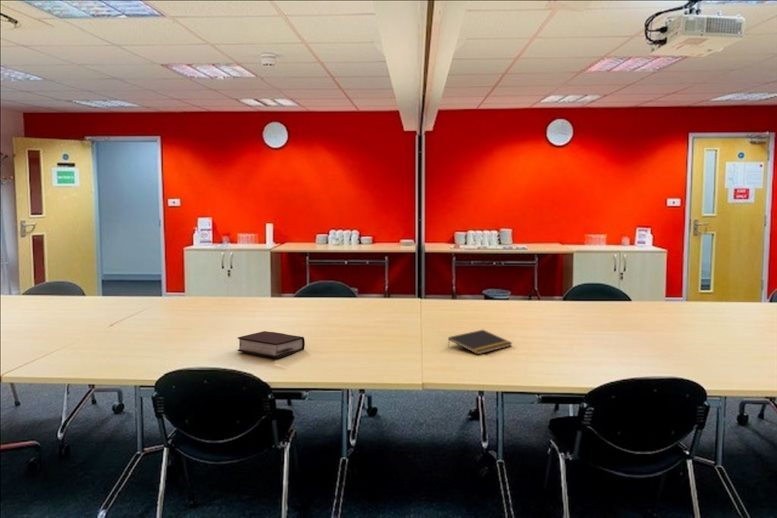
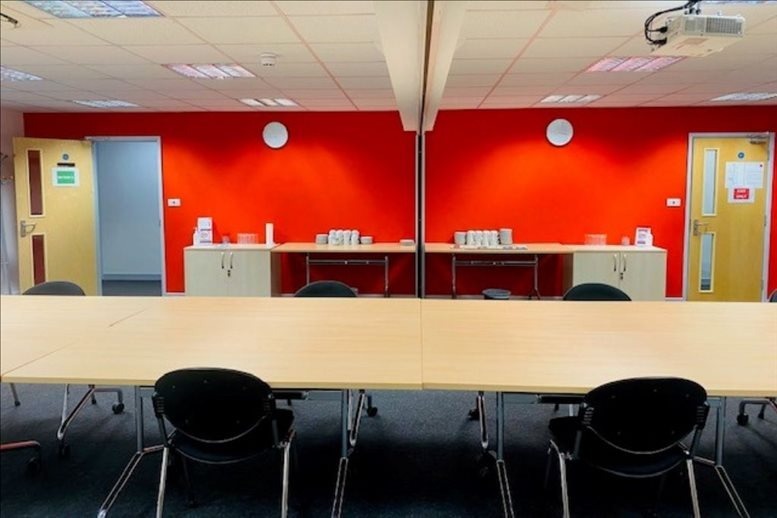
- notepad (480, 341)
- bible (271, 343)
